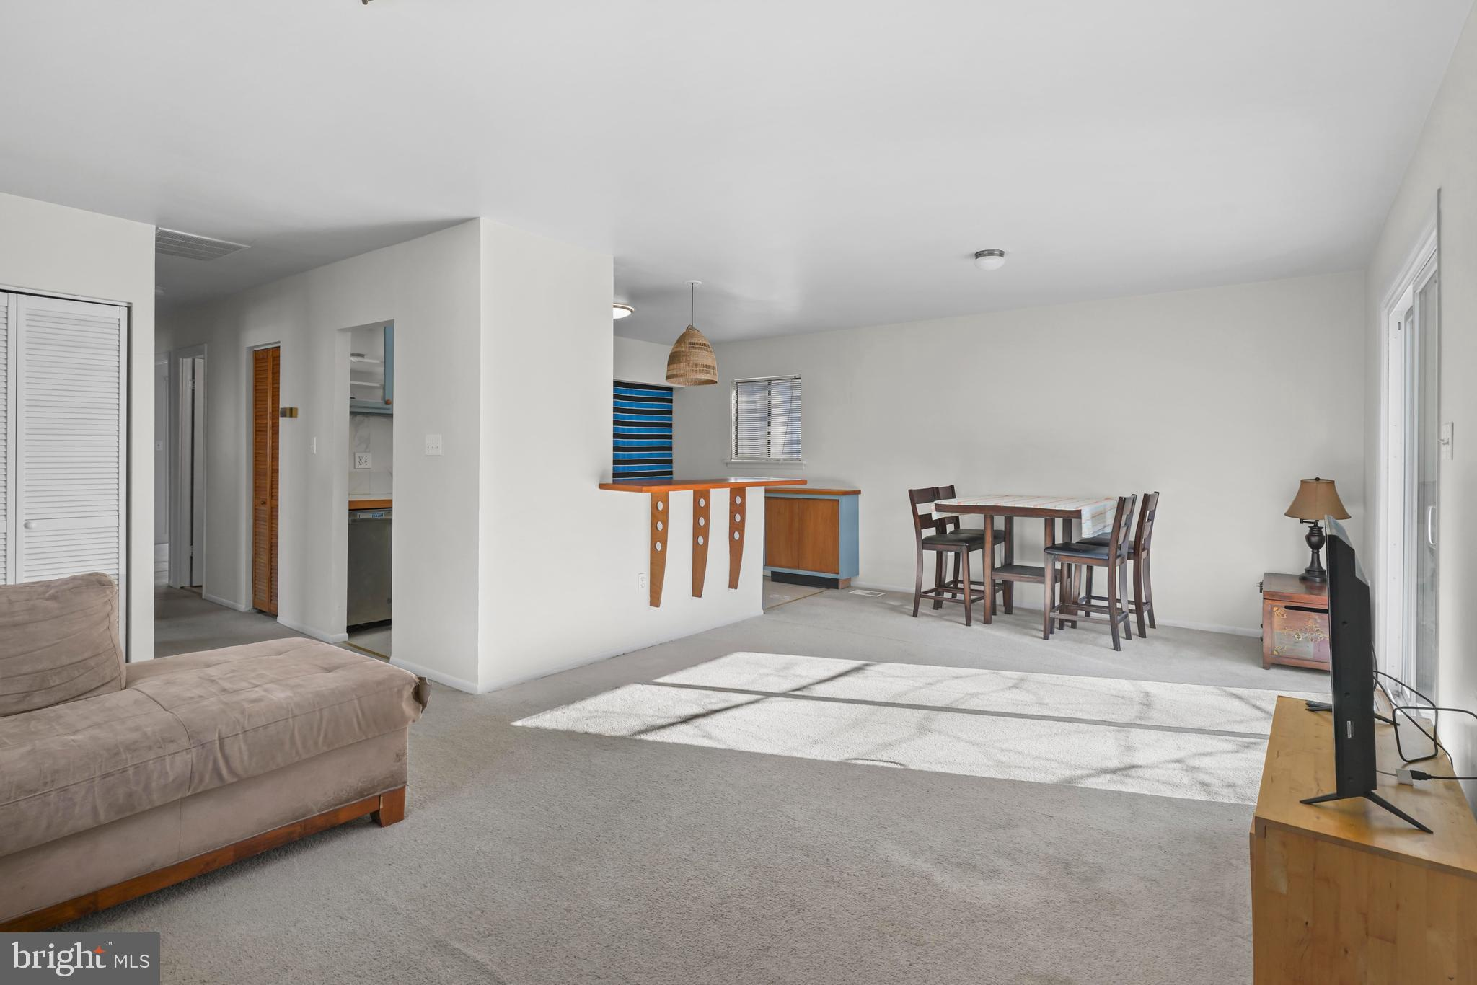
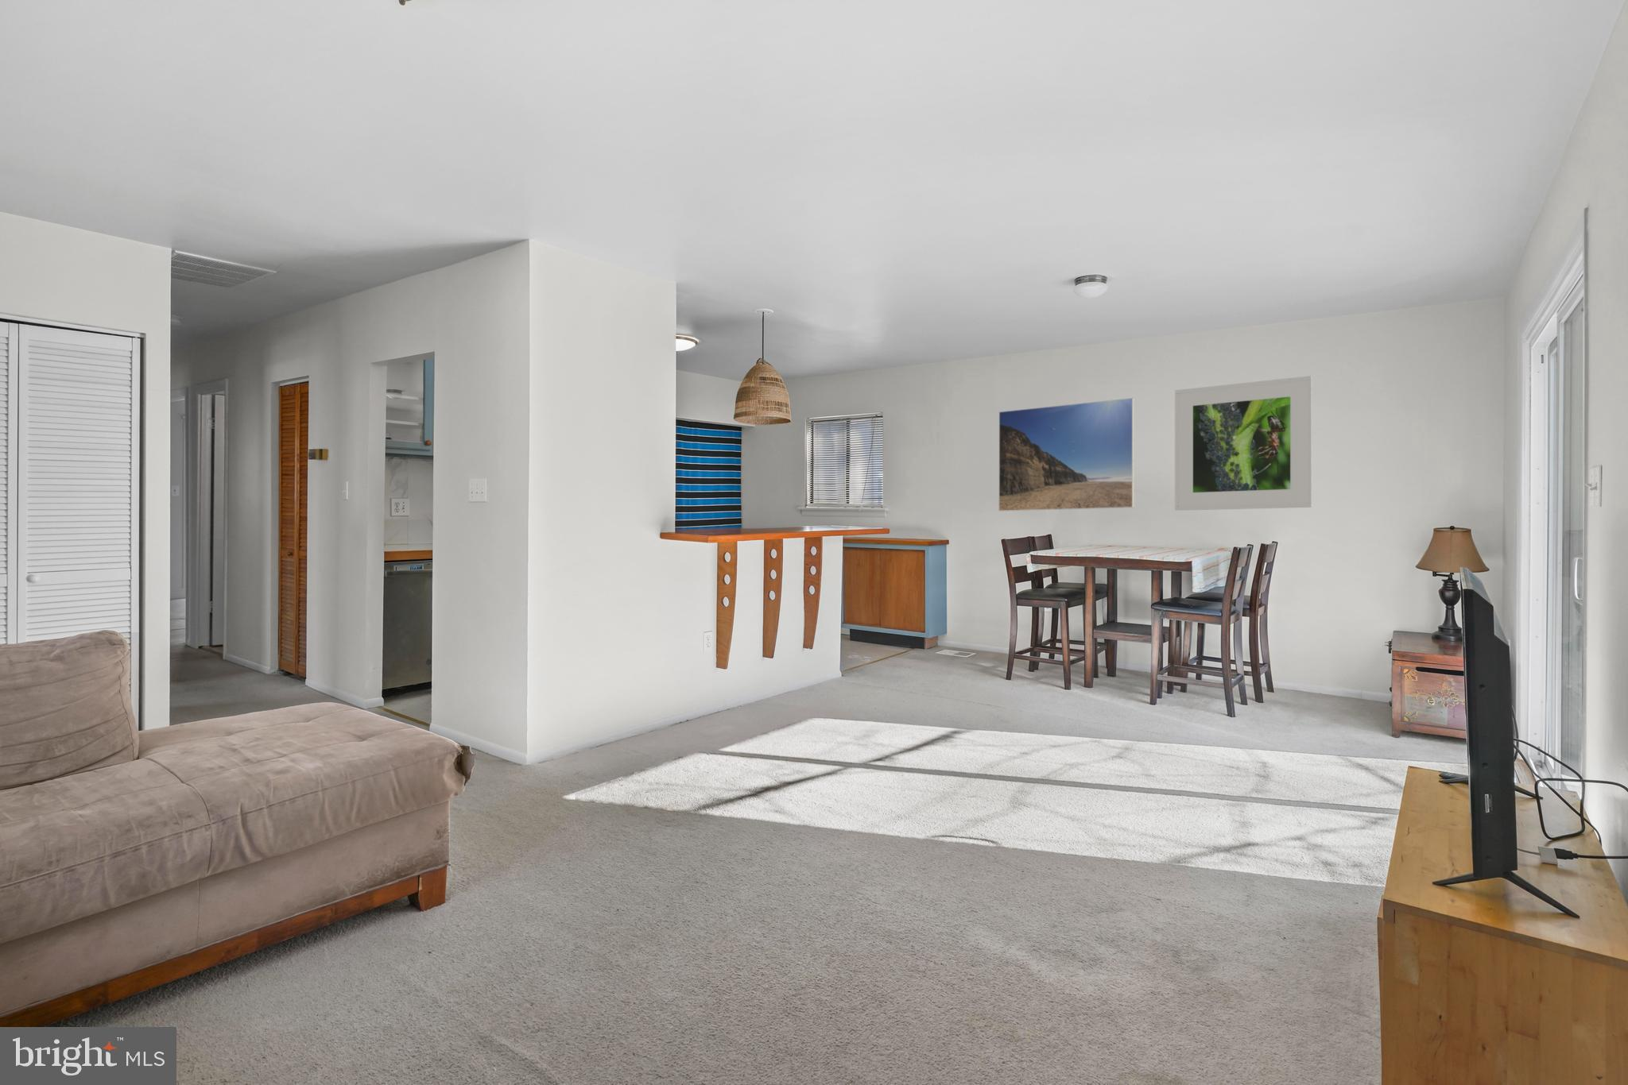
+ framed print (1240, 446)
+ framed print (1062, 457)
